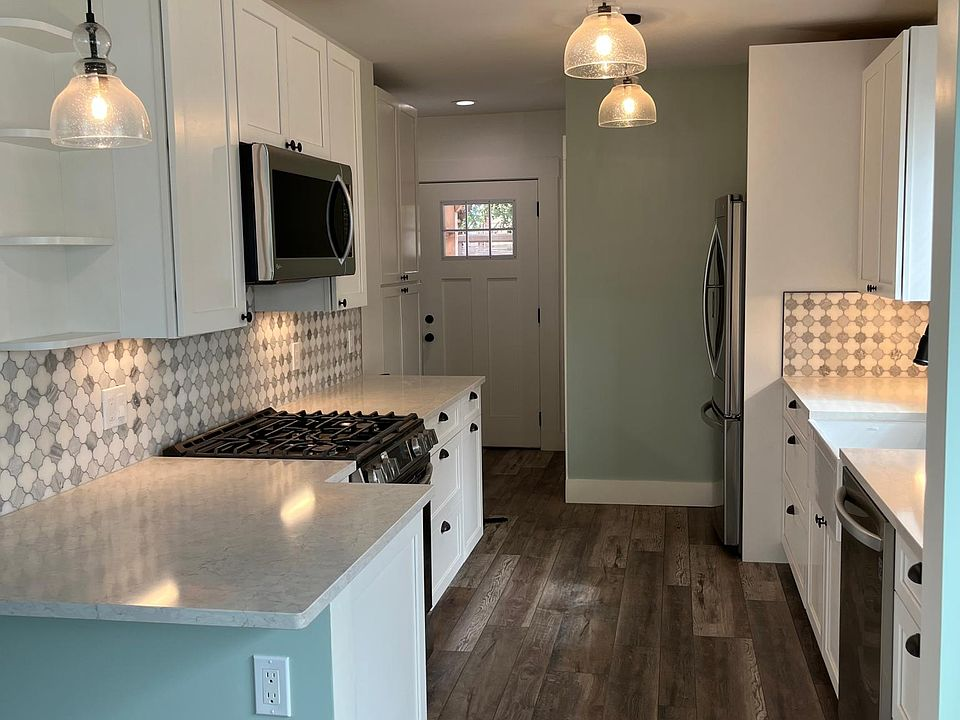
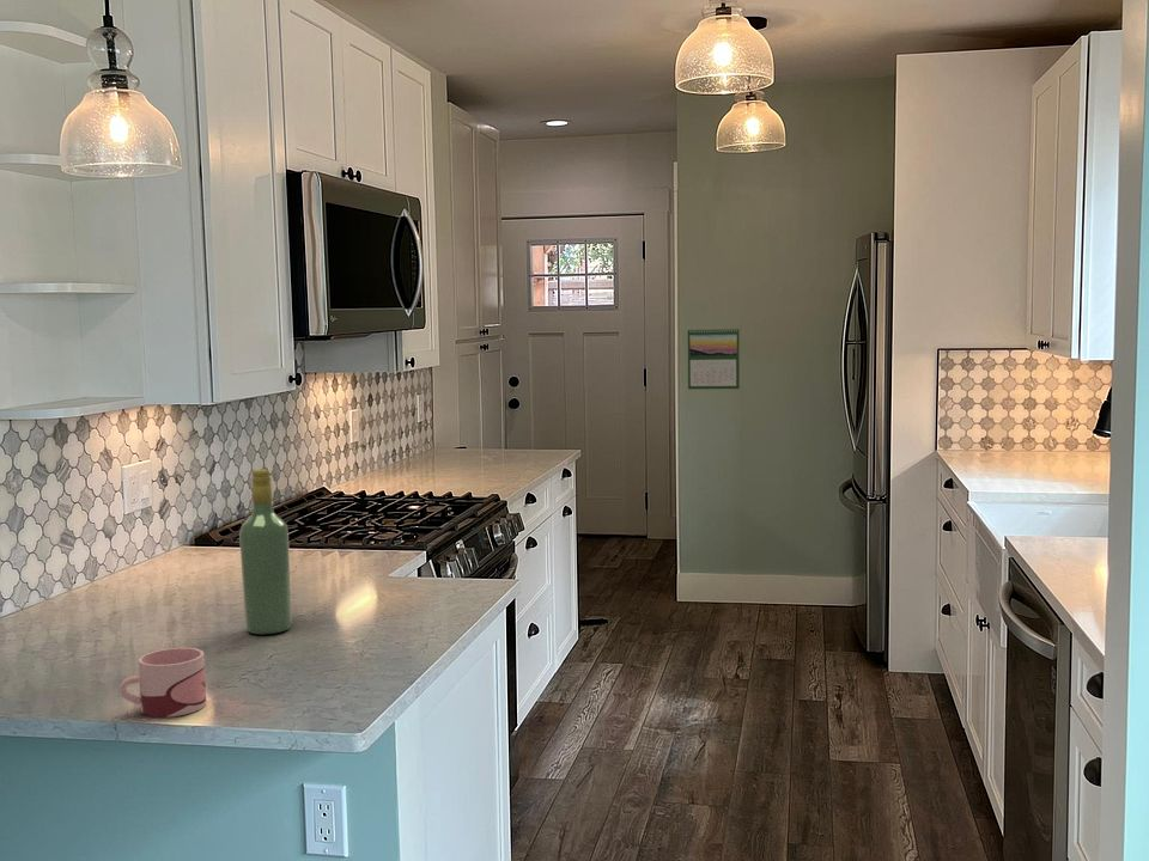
+ mug (163, 682)
+ calendar (713, 358)
+ wine bottle (265, 550)
